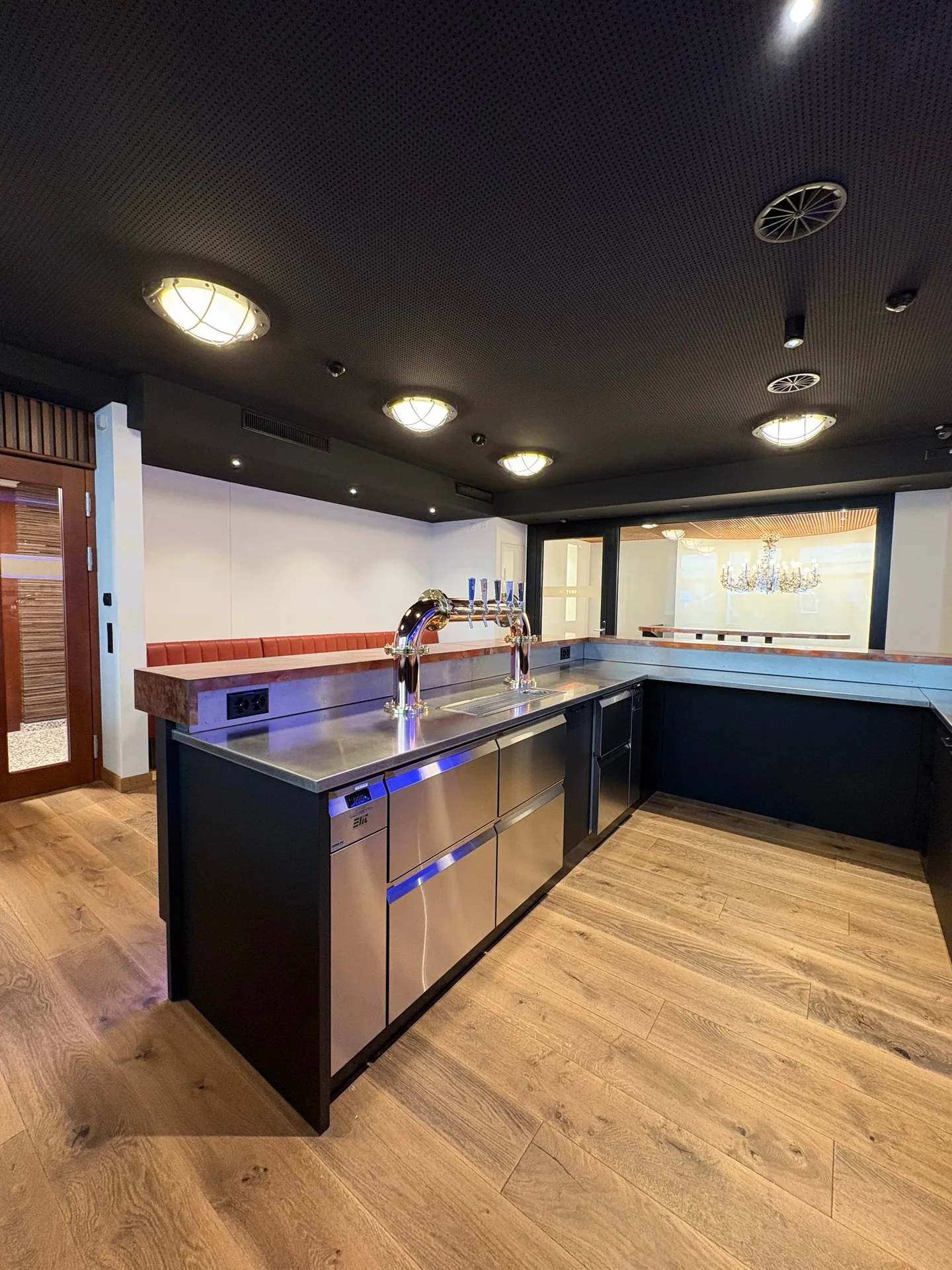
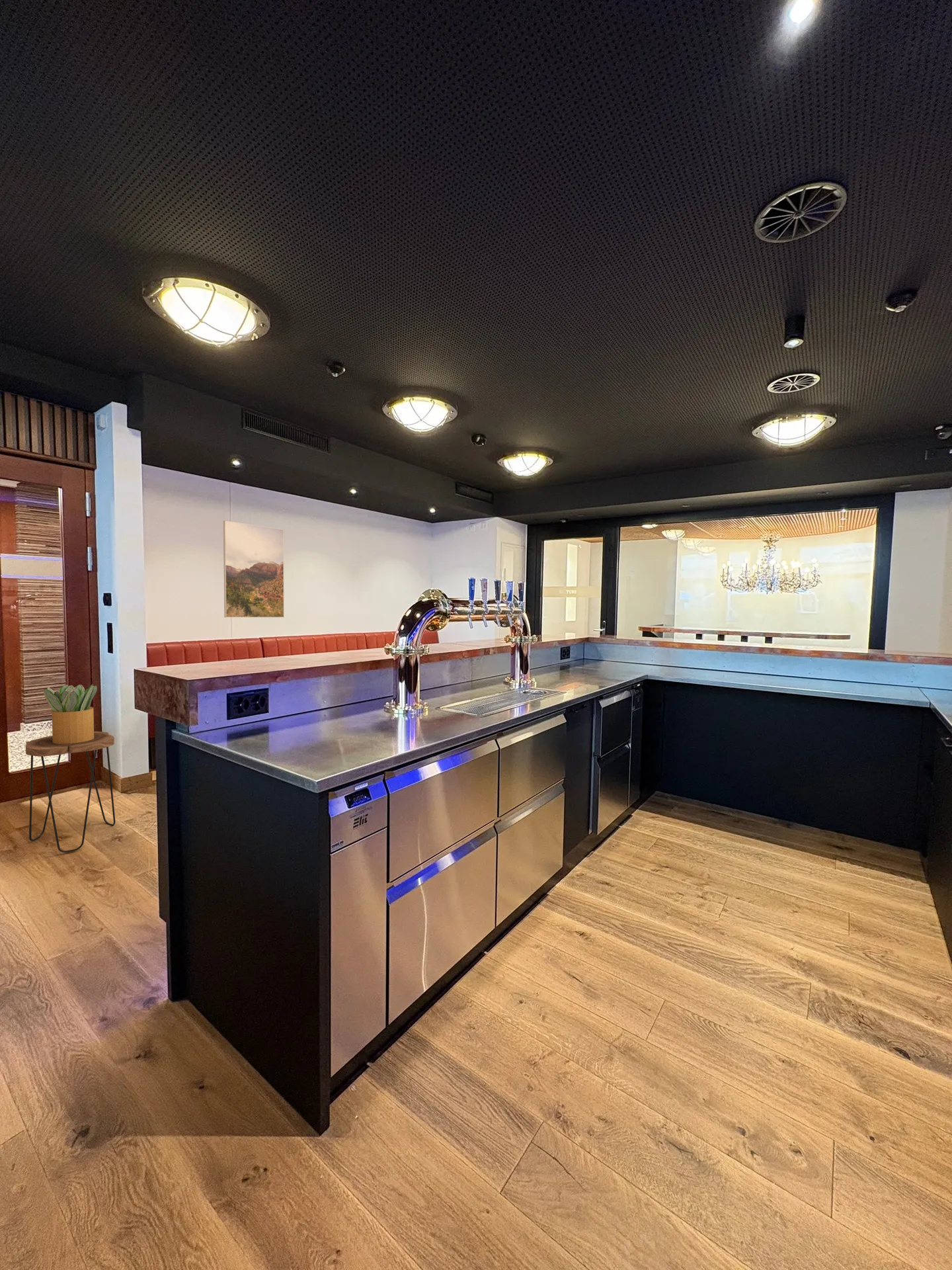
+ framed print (255, 572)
+ potted plant (70, 712)
+ side table (89, 792)
